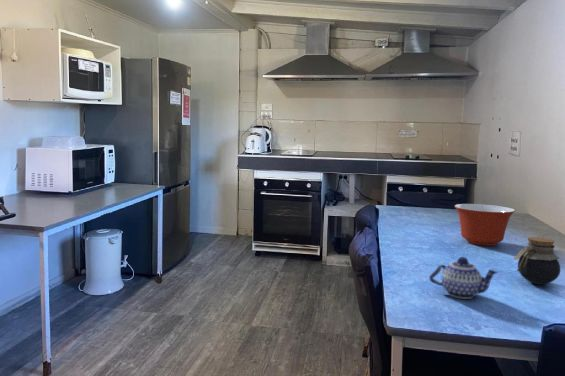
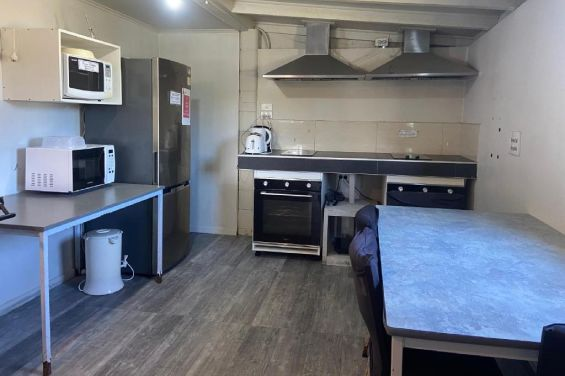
- mixing bowl (482, 225)
- jar (536, 261)
- teapot (462, 276)
